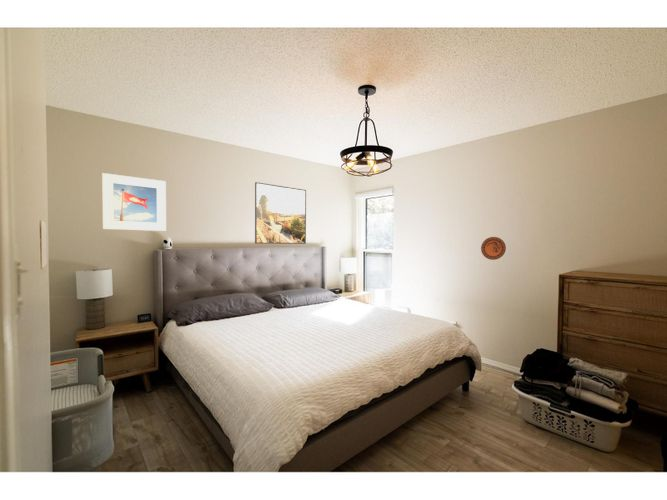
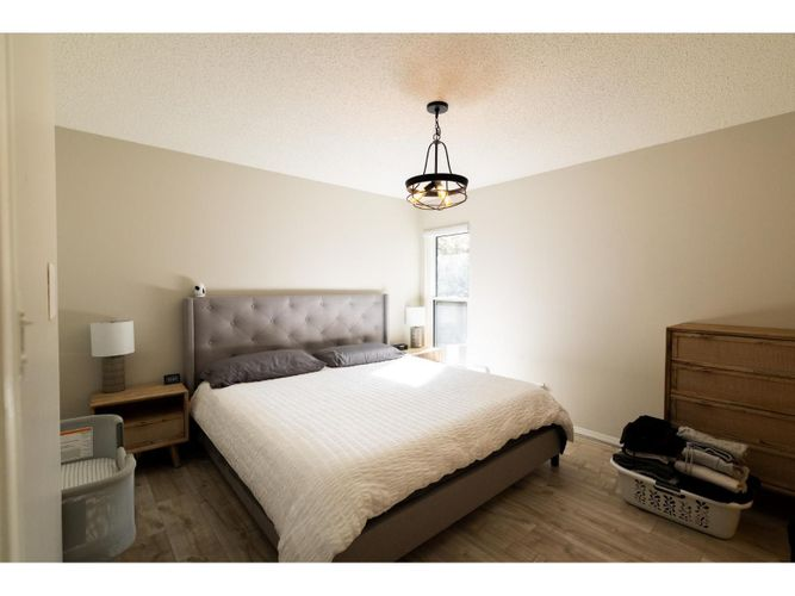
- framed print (136, 203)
- decorative plate (493, 248)
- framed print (282, 215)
